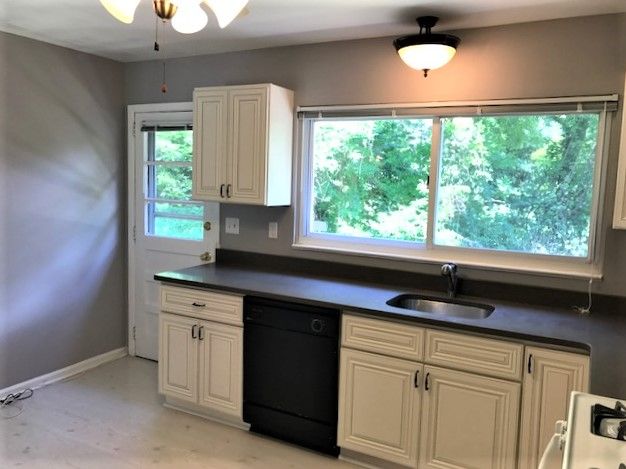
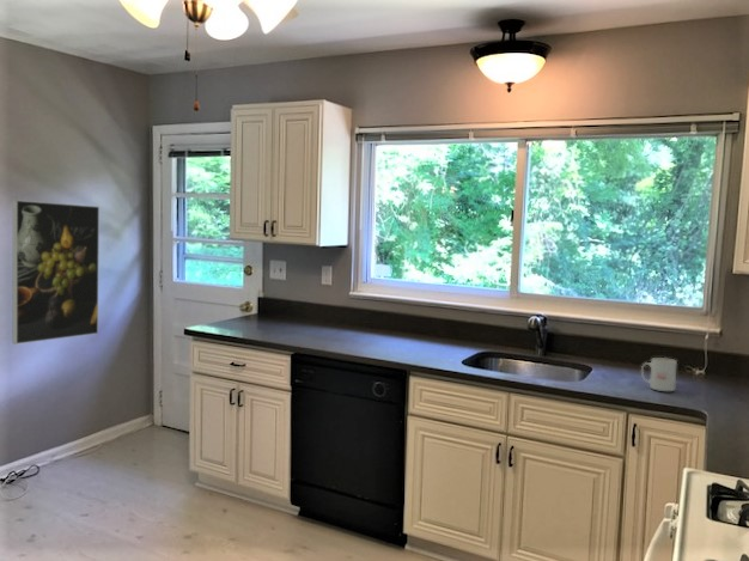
+ mug (658, 373)
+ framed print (57, 270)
